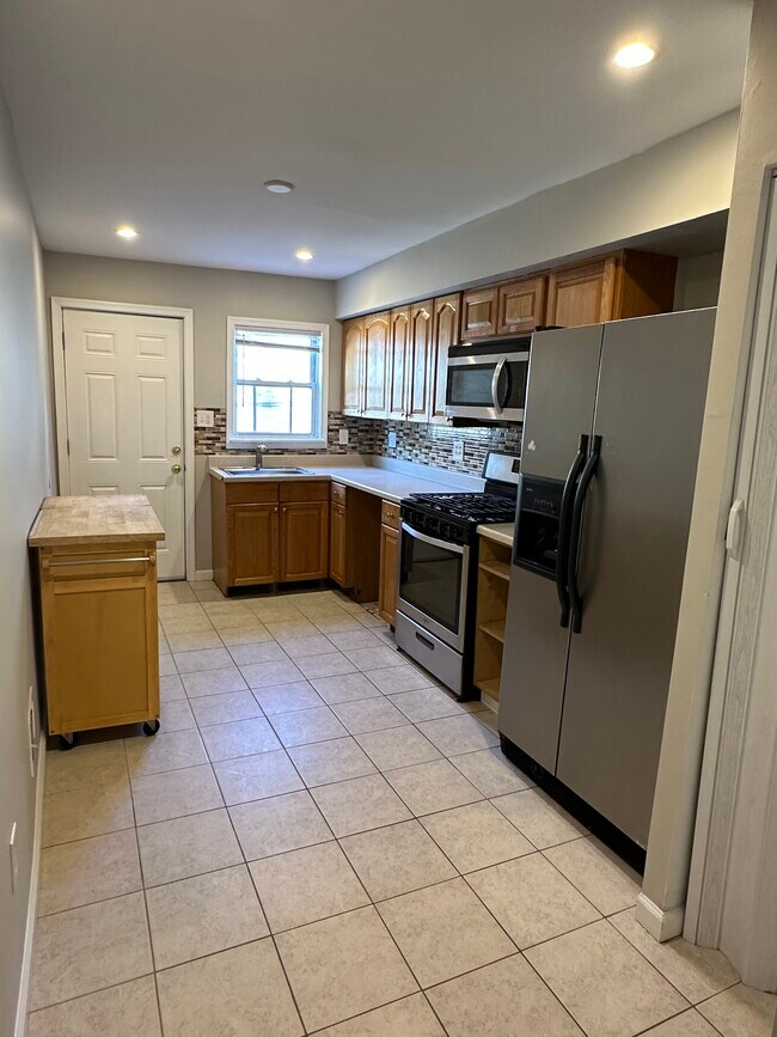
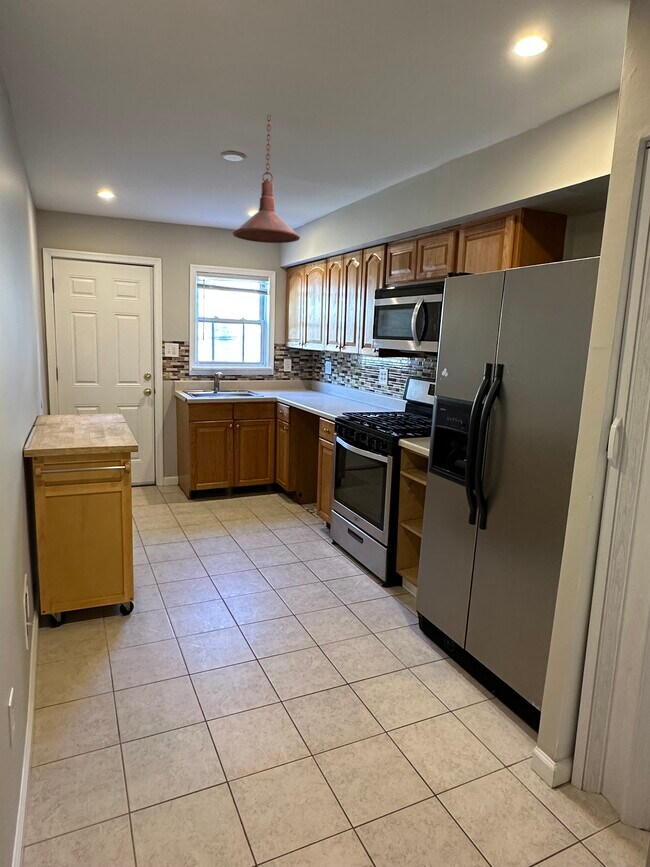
+ pendant light (267, 174)
